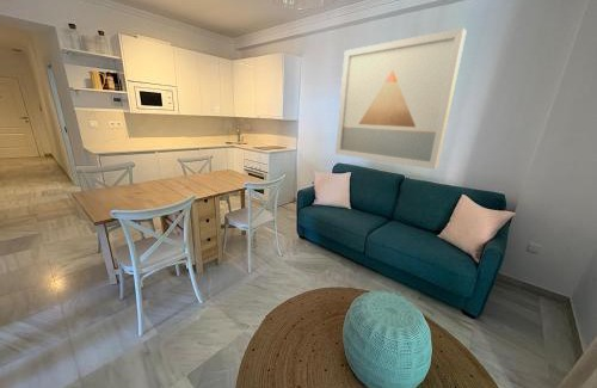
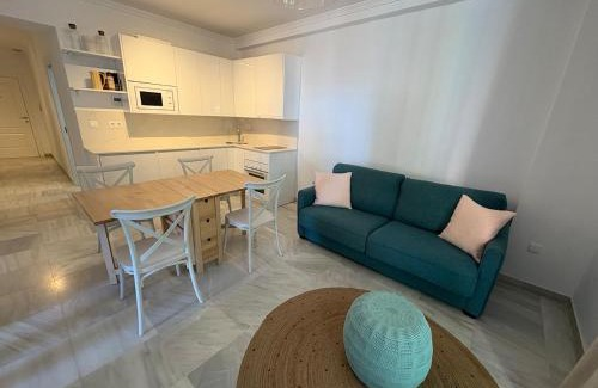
- wall art (387, 105)
